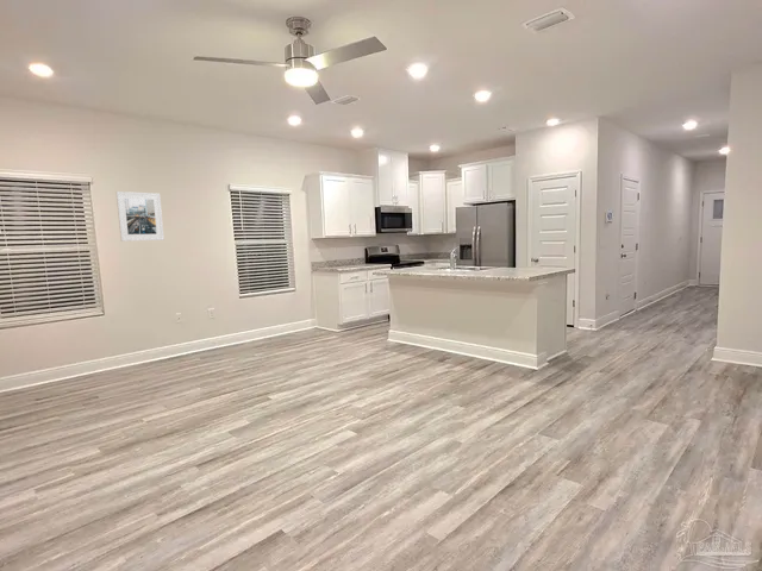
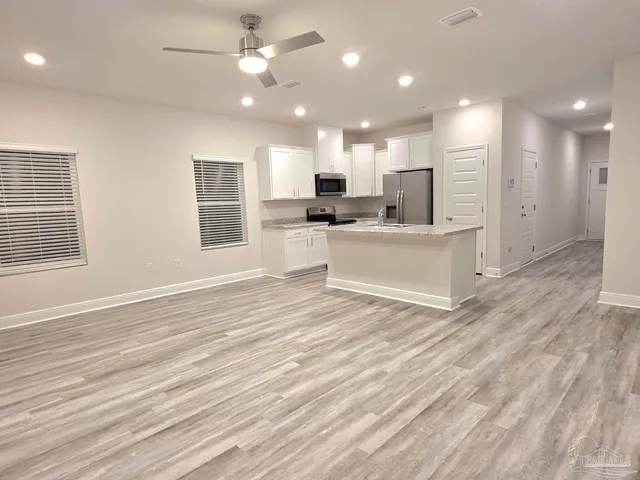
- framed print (140, 217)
